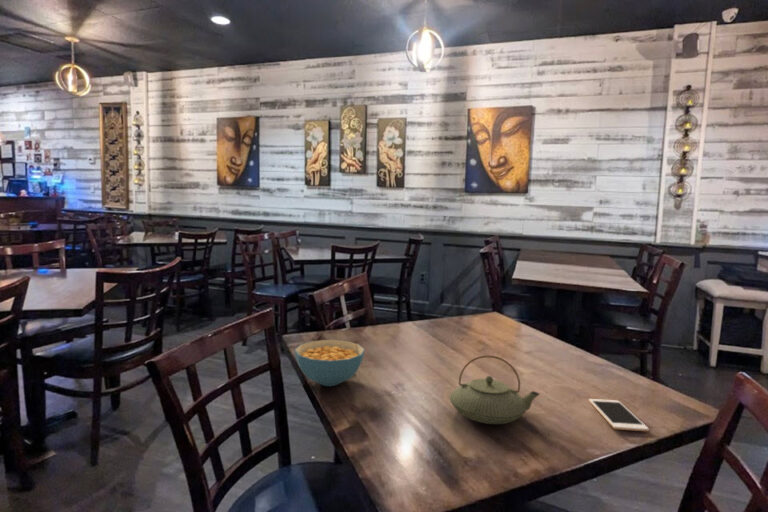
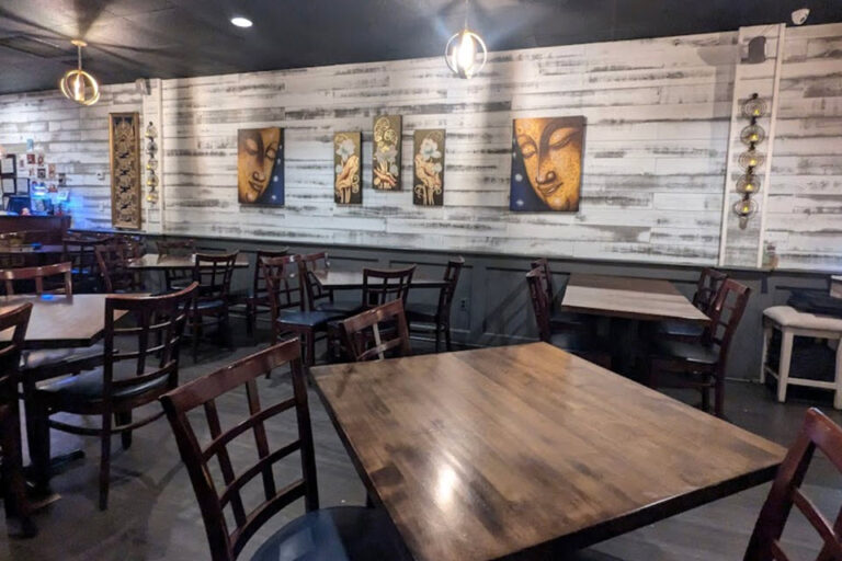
- teapot (494, 385)
- cereal bowl (329, 365)
- cell phone (616, 413)
